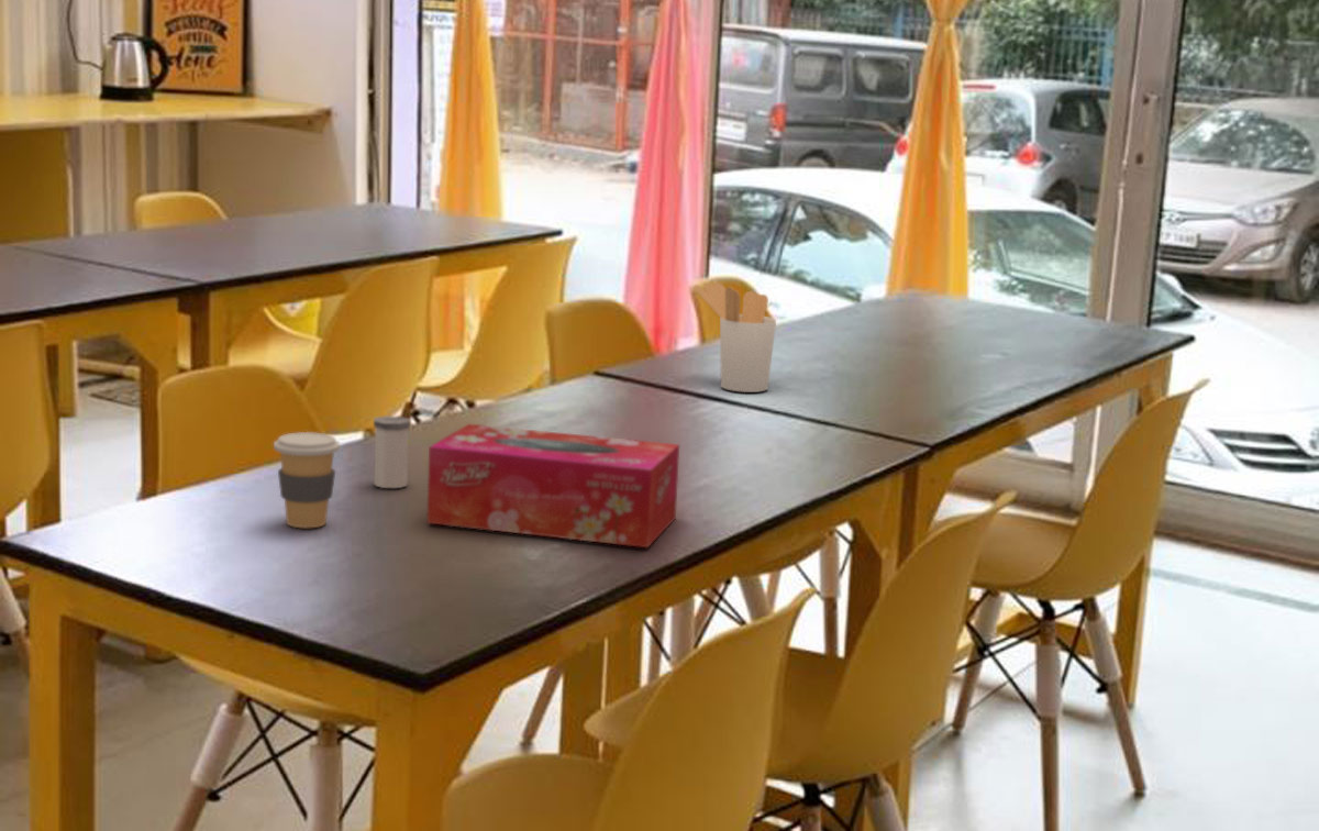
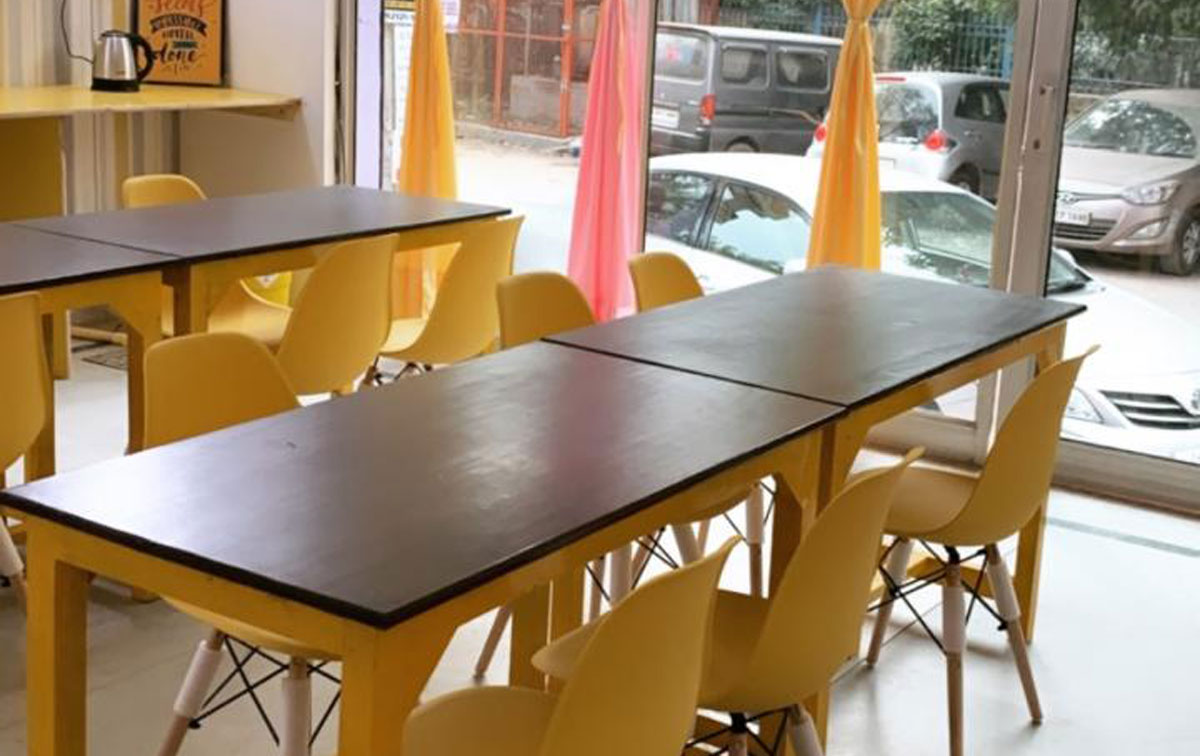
- salt shaker (391, 452)
- tissue box (554, 483)
- utensil holder (734, 334)
- coffee cup (306, 480)
